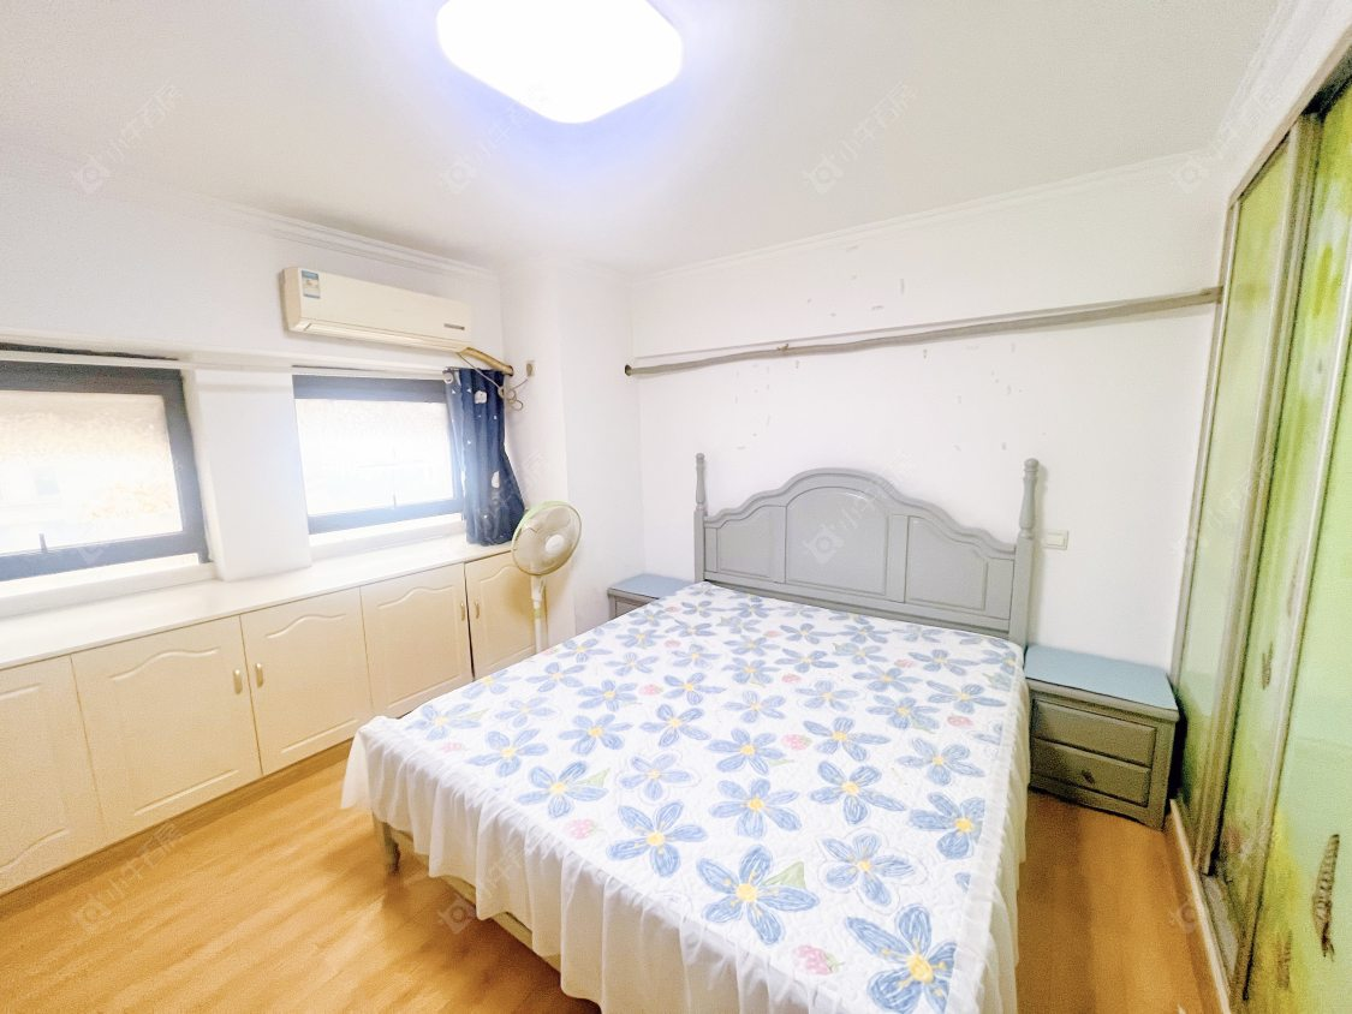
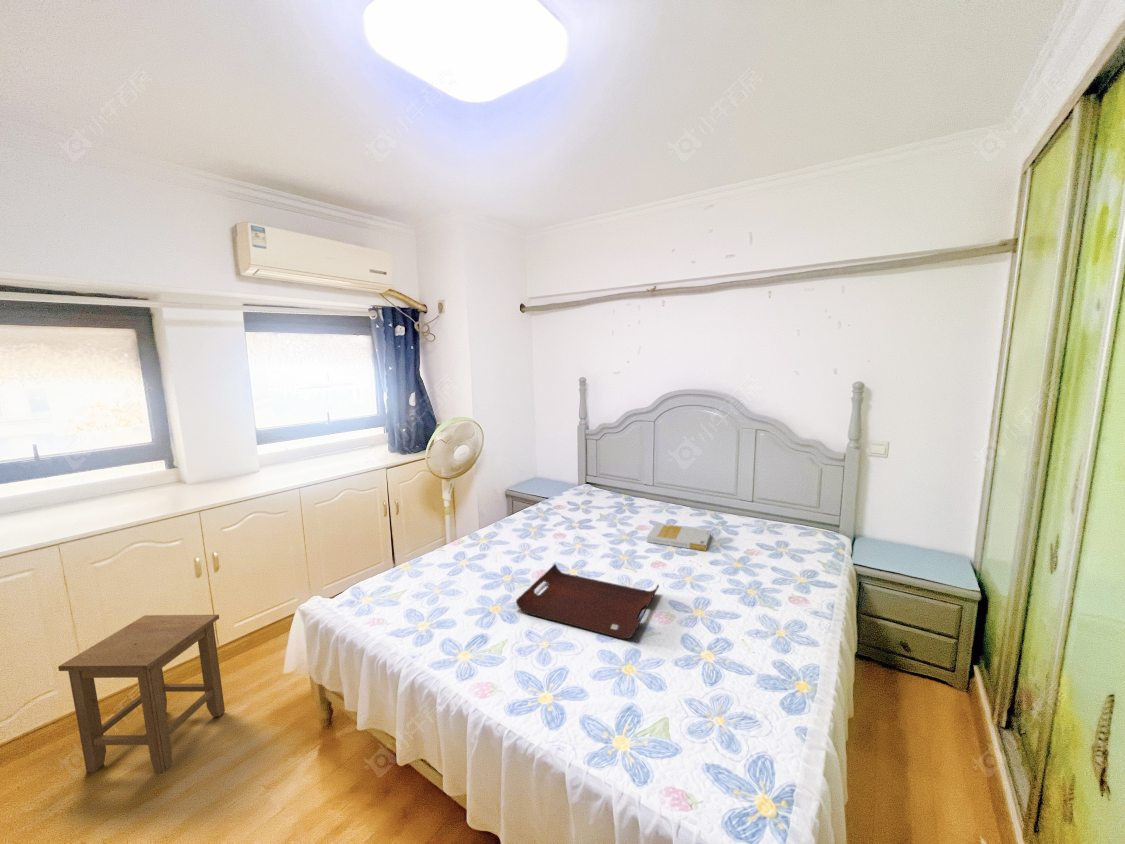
+ serving tray (589, 597)
+ book (679, 536)
+ stool (153, 689)
